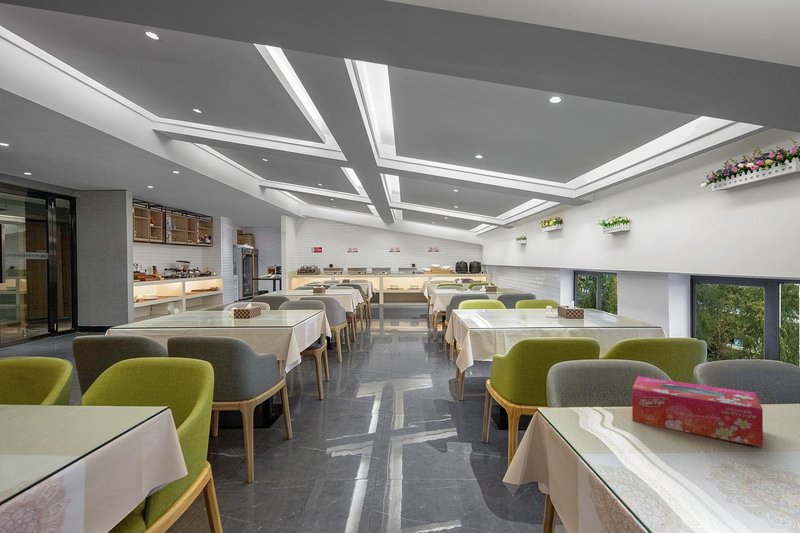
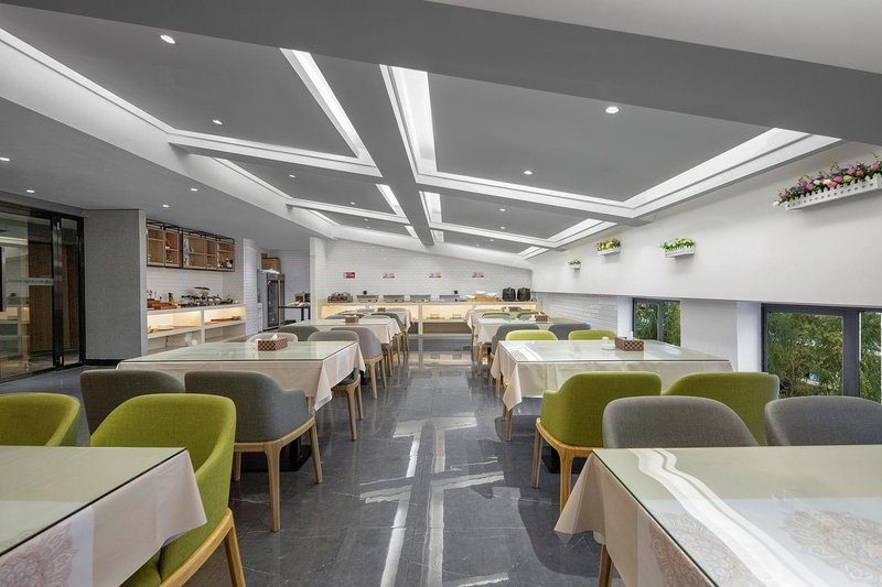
- tissue box (692, 407)
